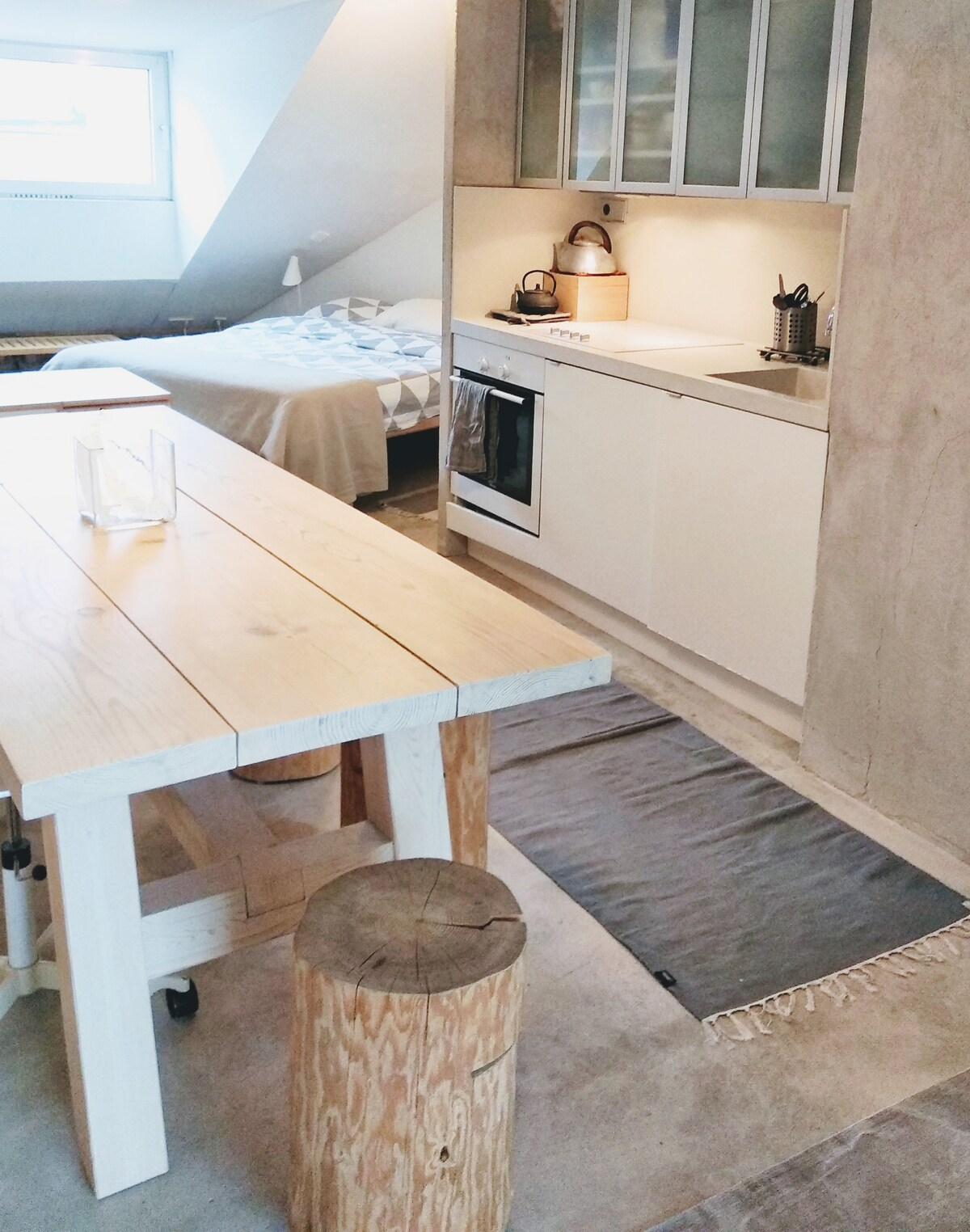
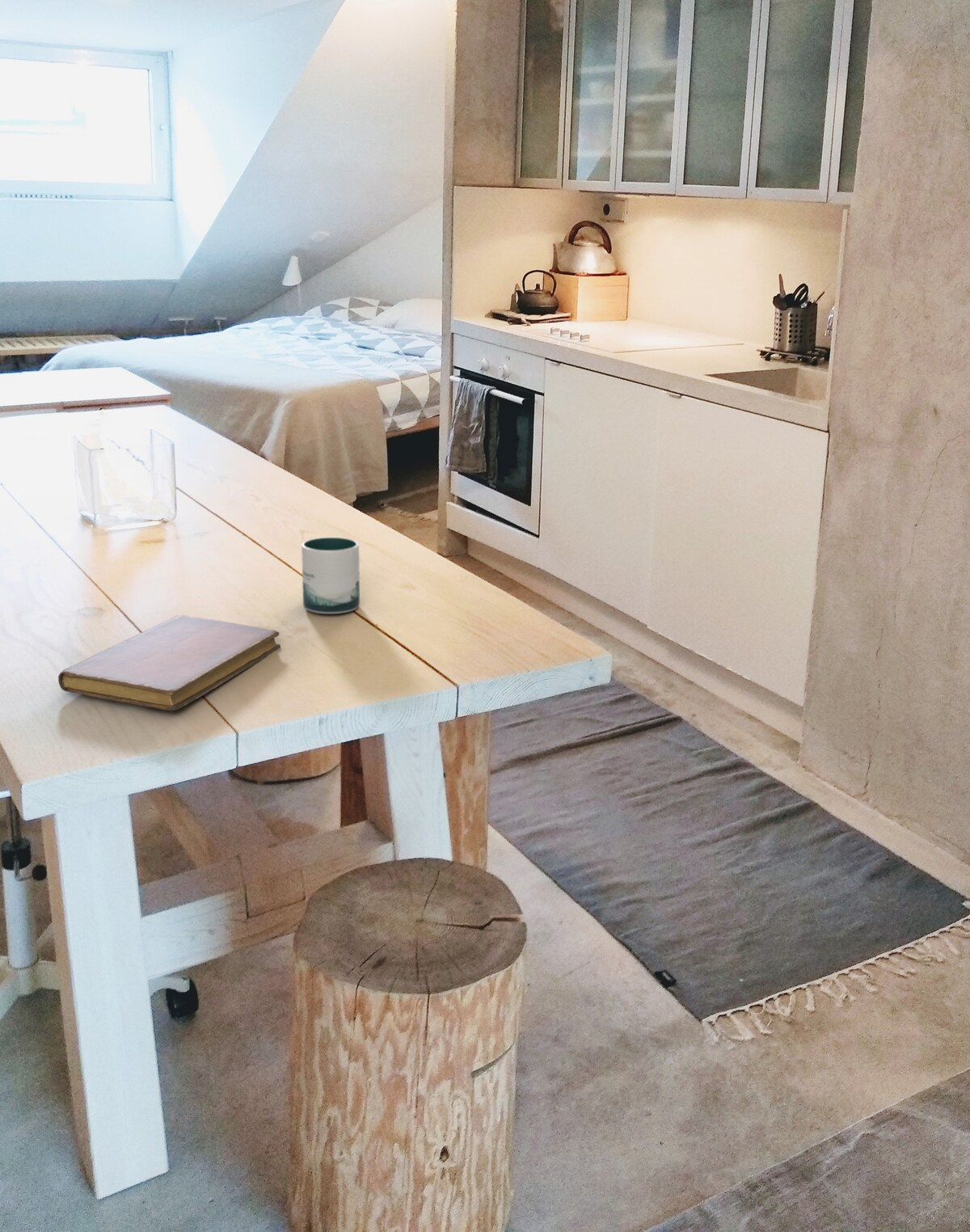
+ notebook (175, 658)
+ mug (327, 572)
